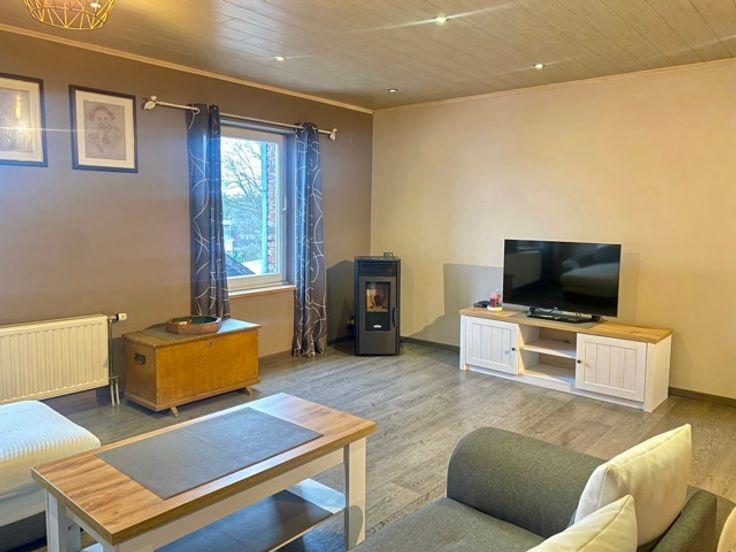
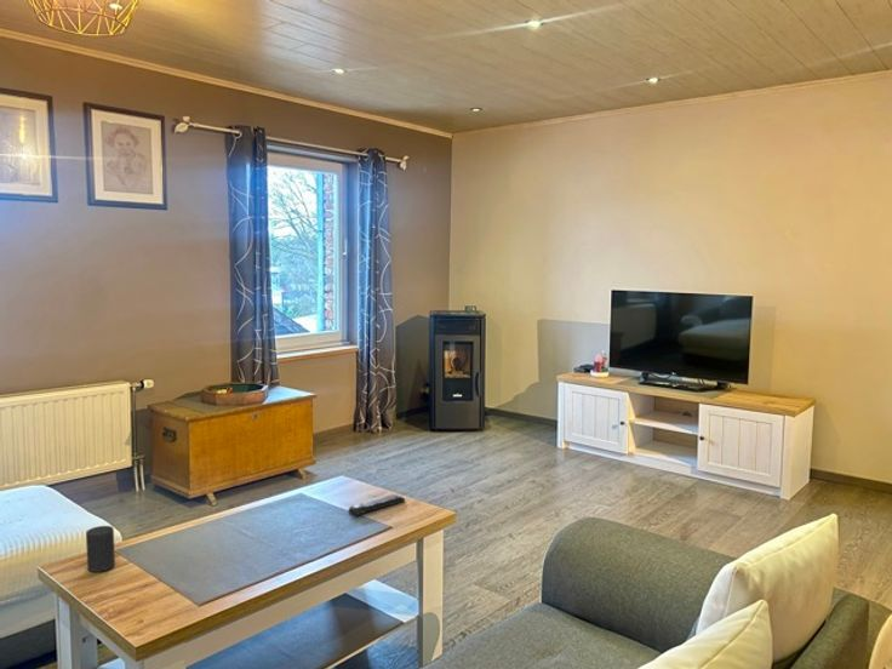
+ cup (101, 548)
+ remote control (377, 504)
